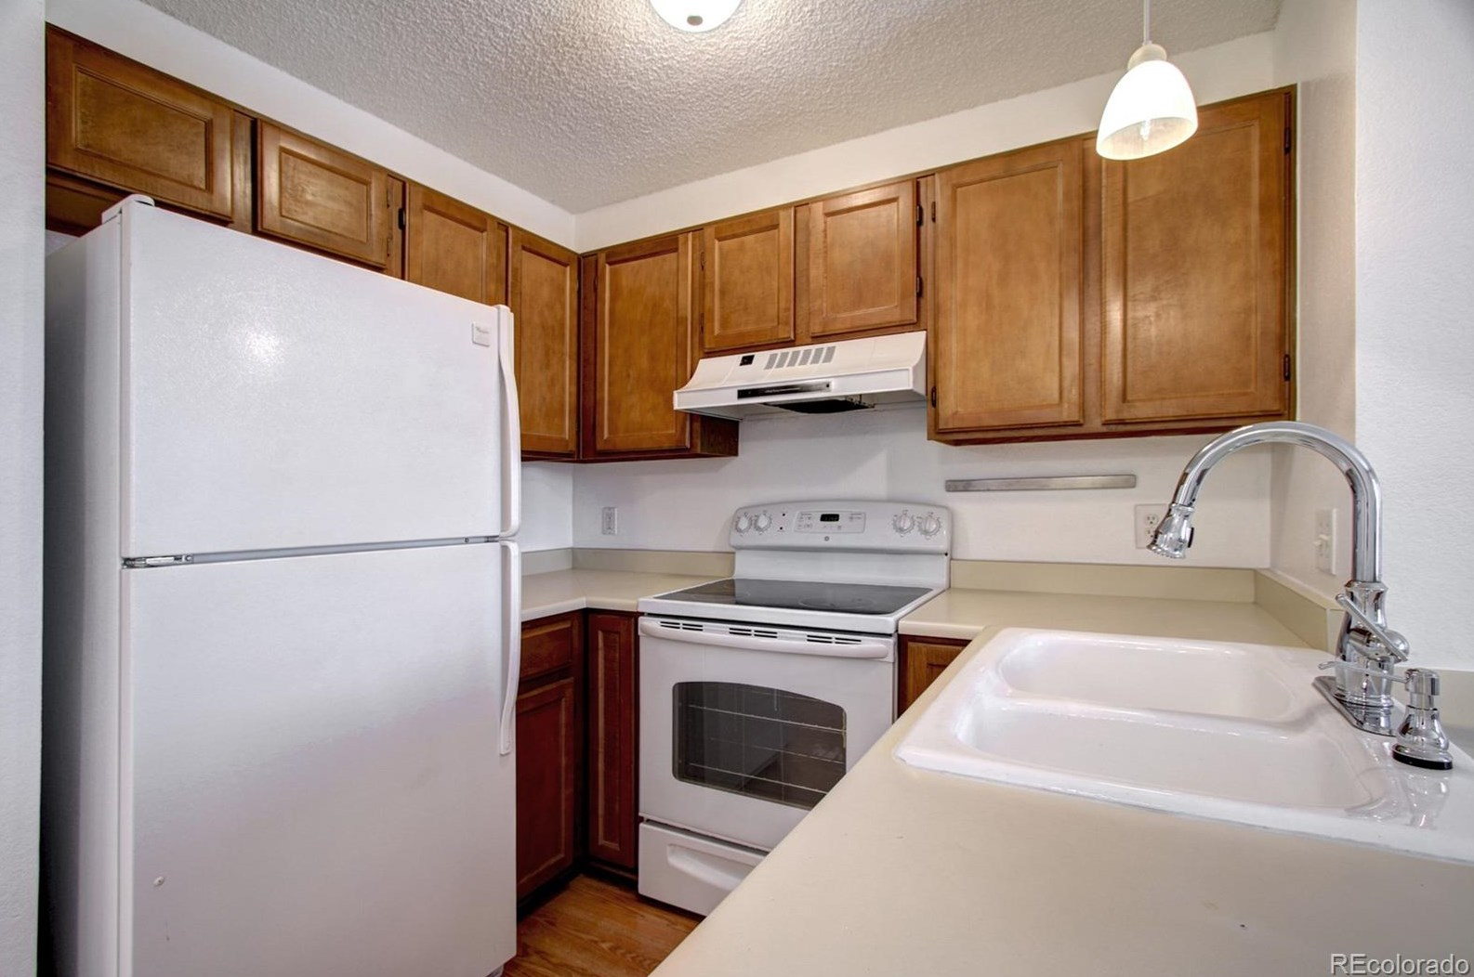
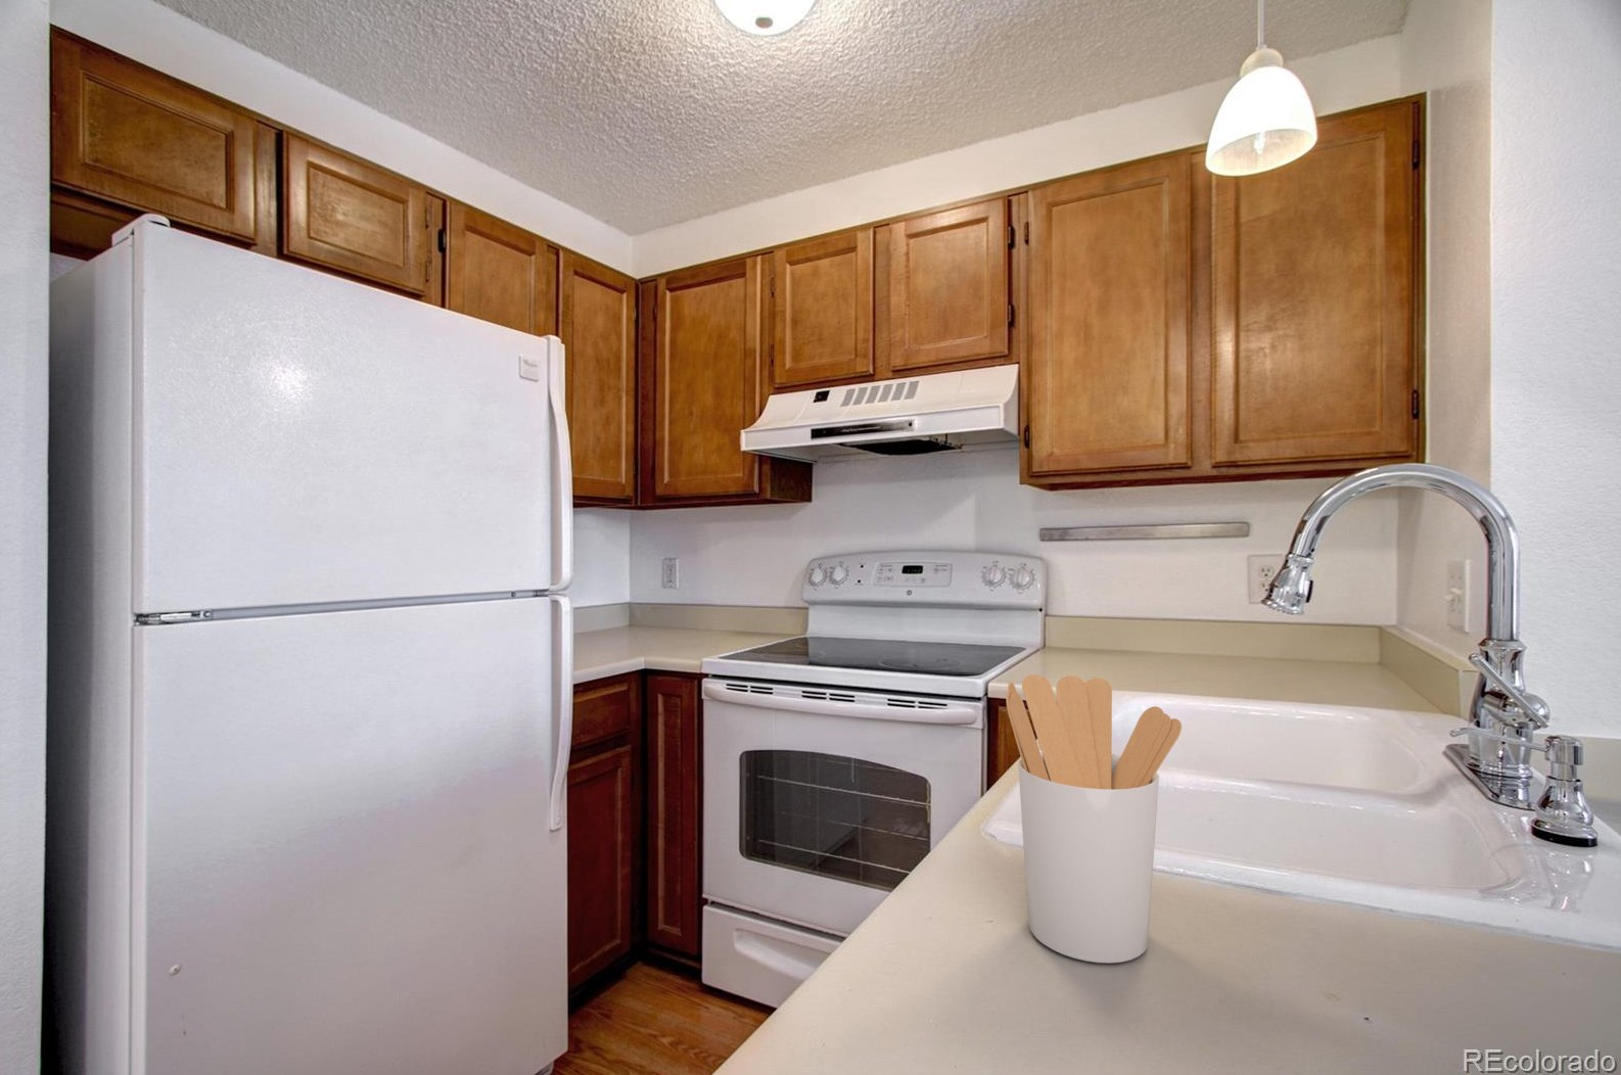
+ utensil holder (1079, 797)
